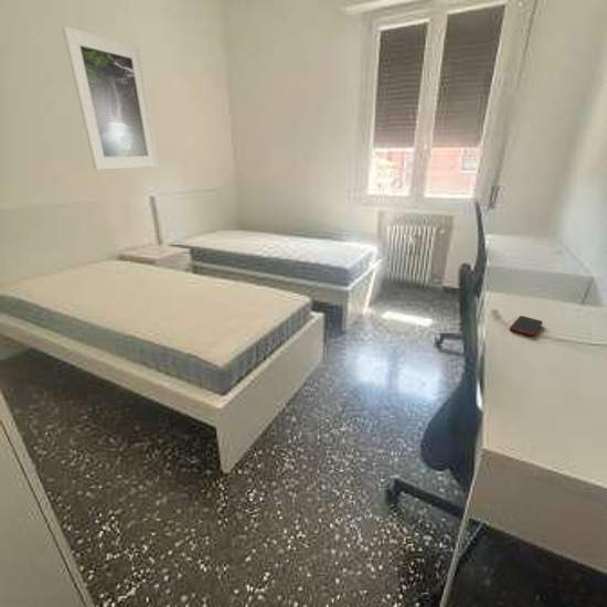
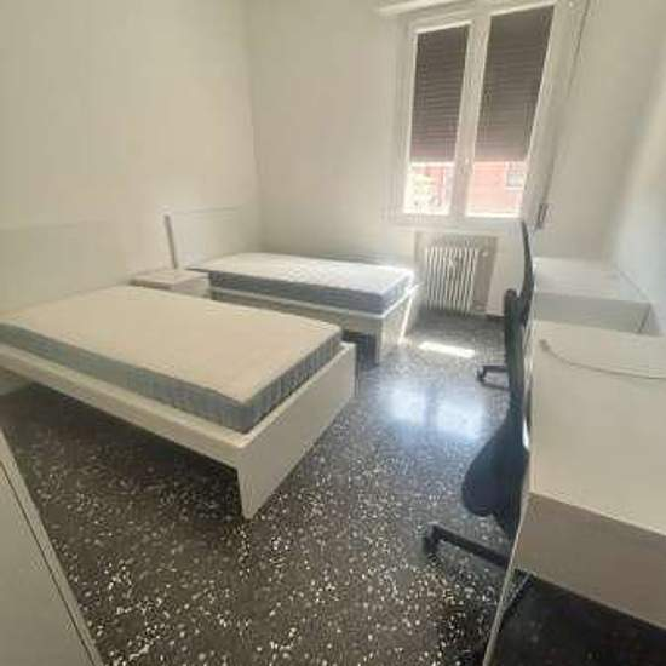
- cell phone (525, 326)
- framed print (117, 107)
